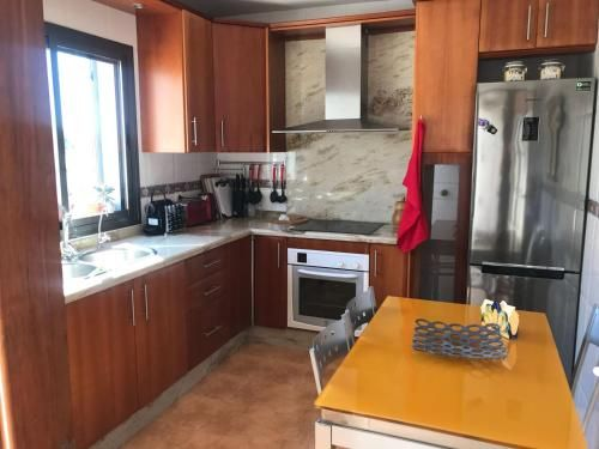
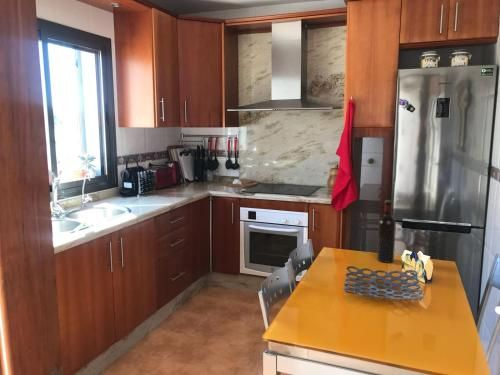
+ wine bottle (386, 230)
